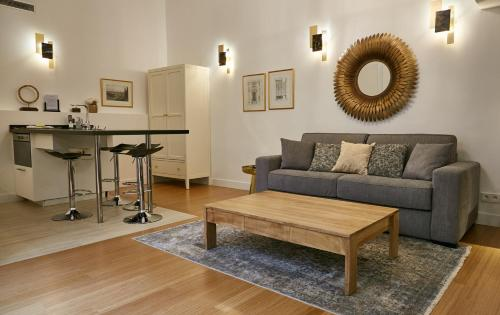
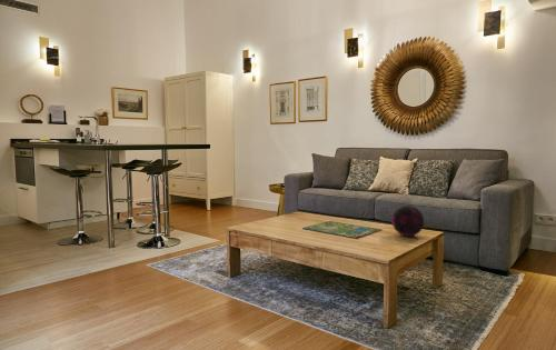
+ decorative orb (407, 220)
+ board game (341, 229)
